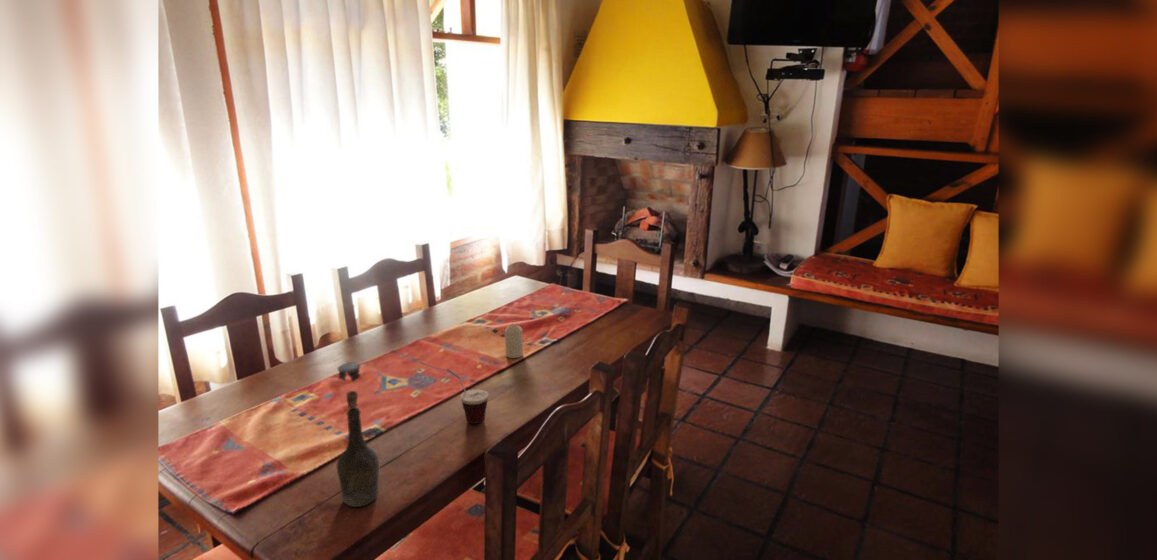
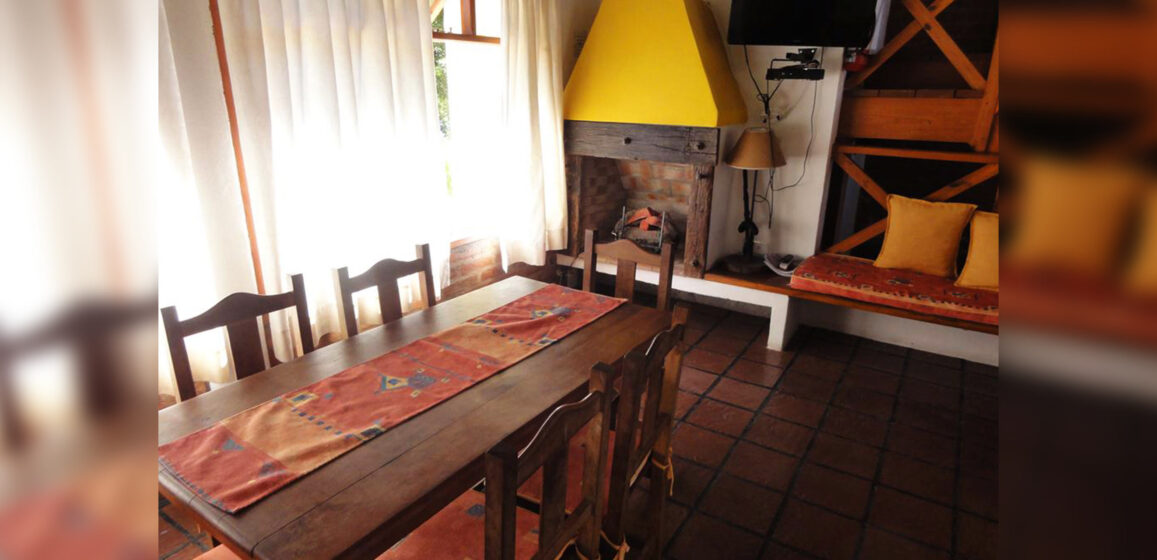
- cup (466, 396)
- bottle (354, 433)
- candle (514, 340)
